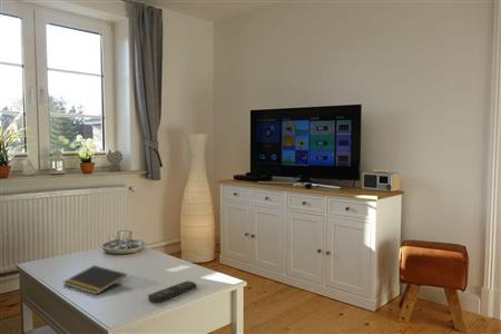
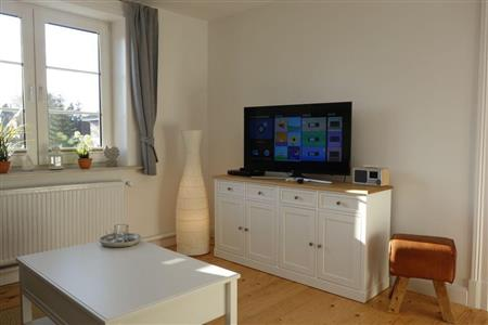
- notepad (95, 278)
- remote control (173, 291)
